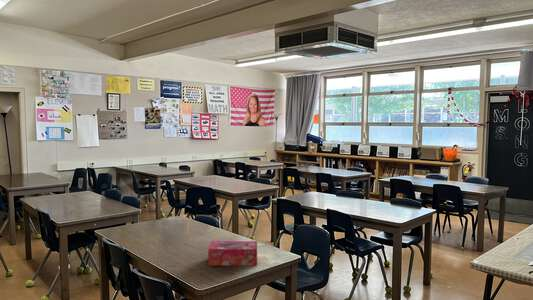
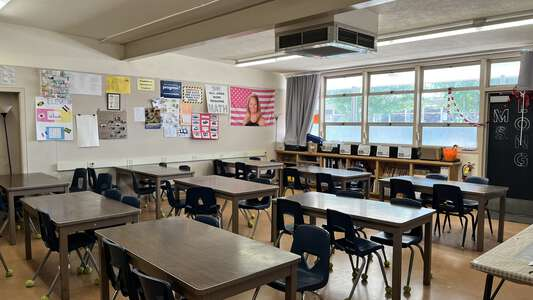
- tissue box (233, 252)
